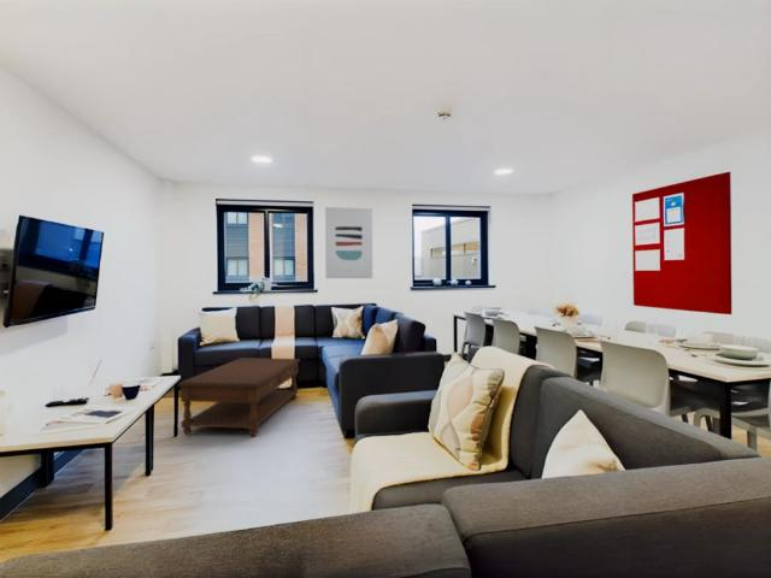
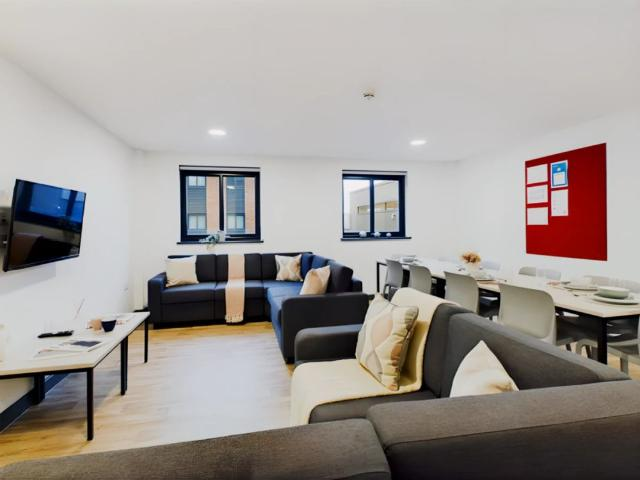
- coffee table (247, 391)
- wall art (349, 243)
